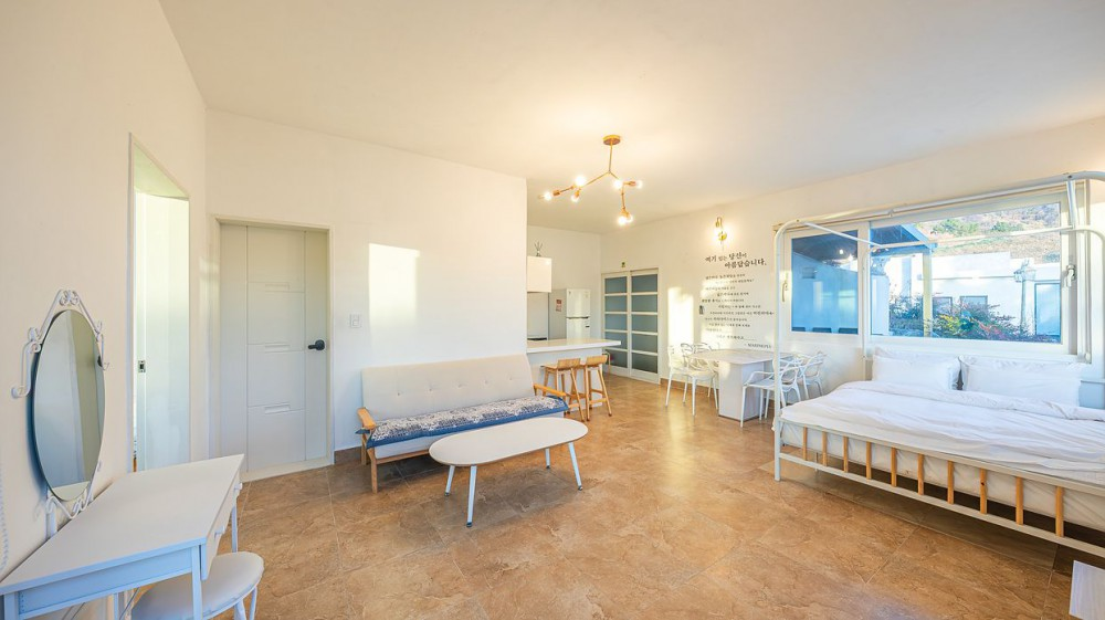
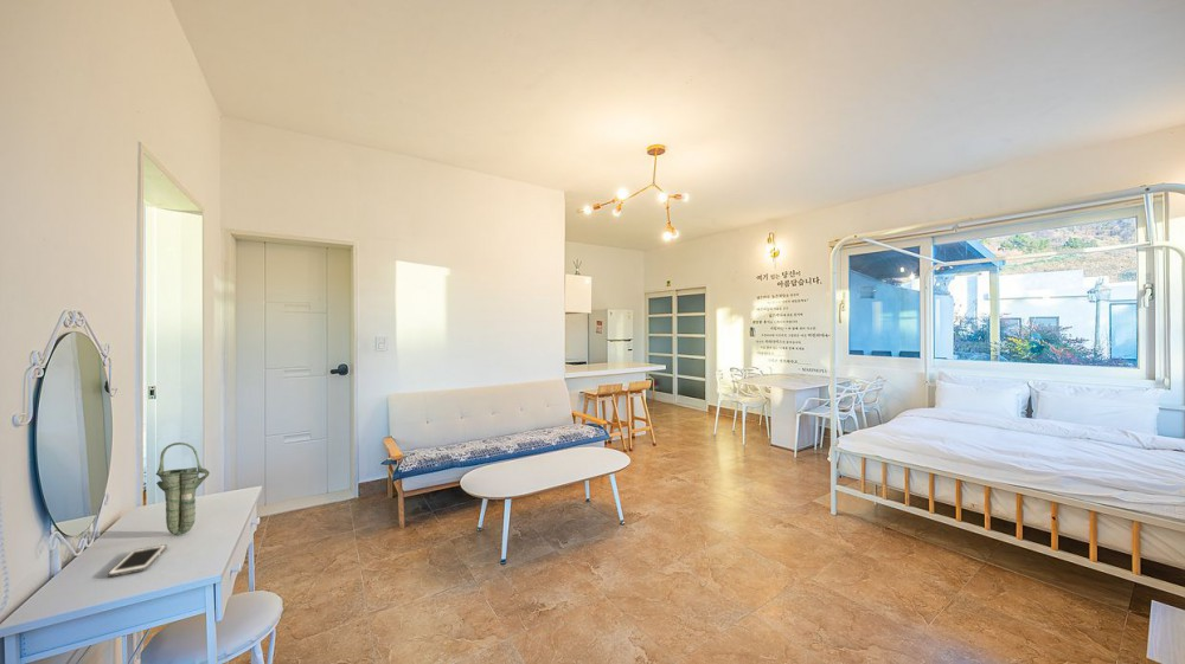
+ cell phone (139, 560)
+ vase (184, 488)
